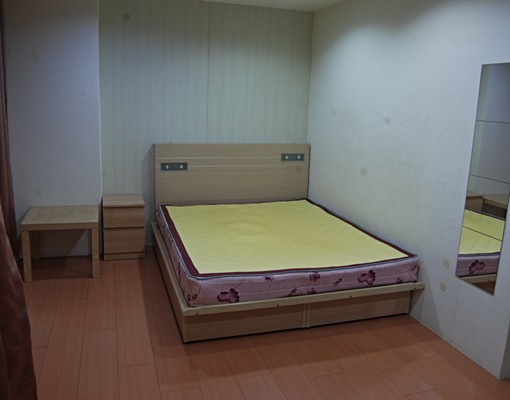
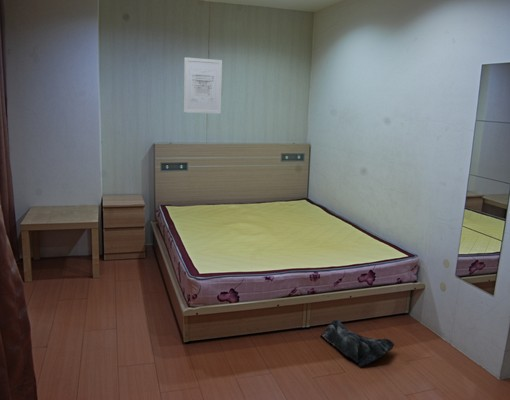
+ wall art (203, 86)
+ jacket (356, 337)
